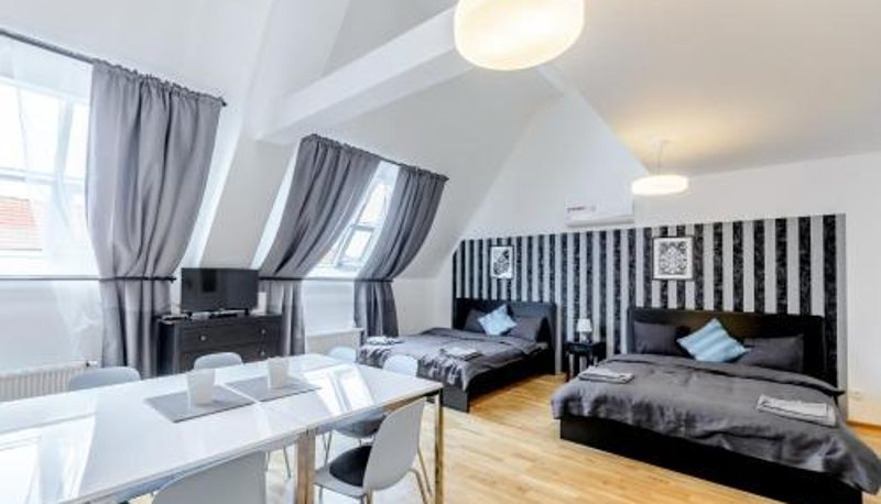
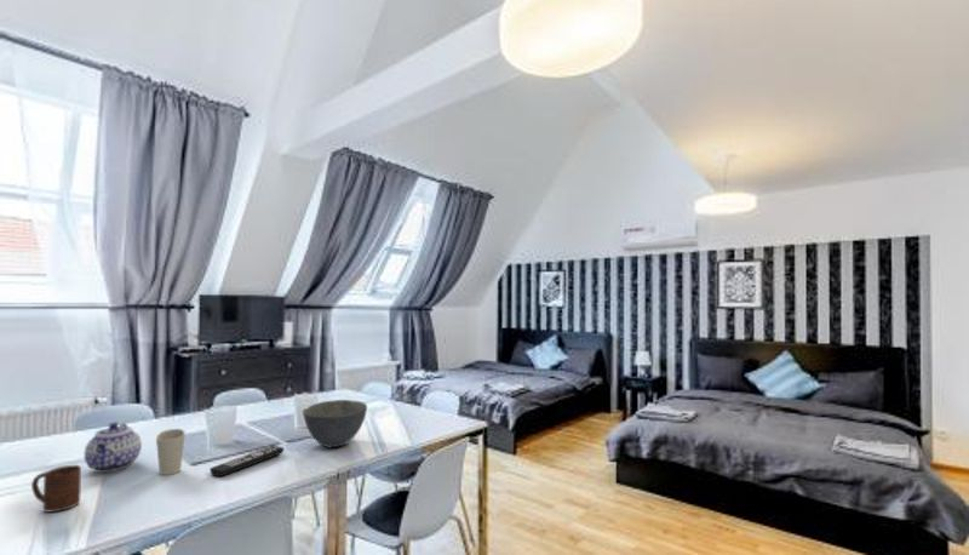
+ cup (56, 488)
+ teapot (113, 445)
+ cup (170, 451)
+ bowl (334, 425)
+ remote control (248, 459)
